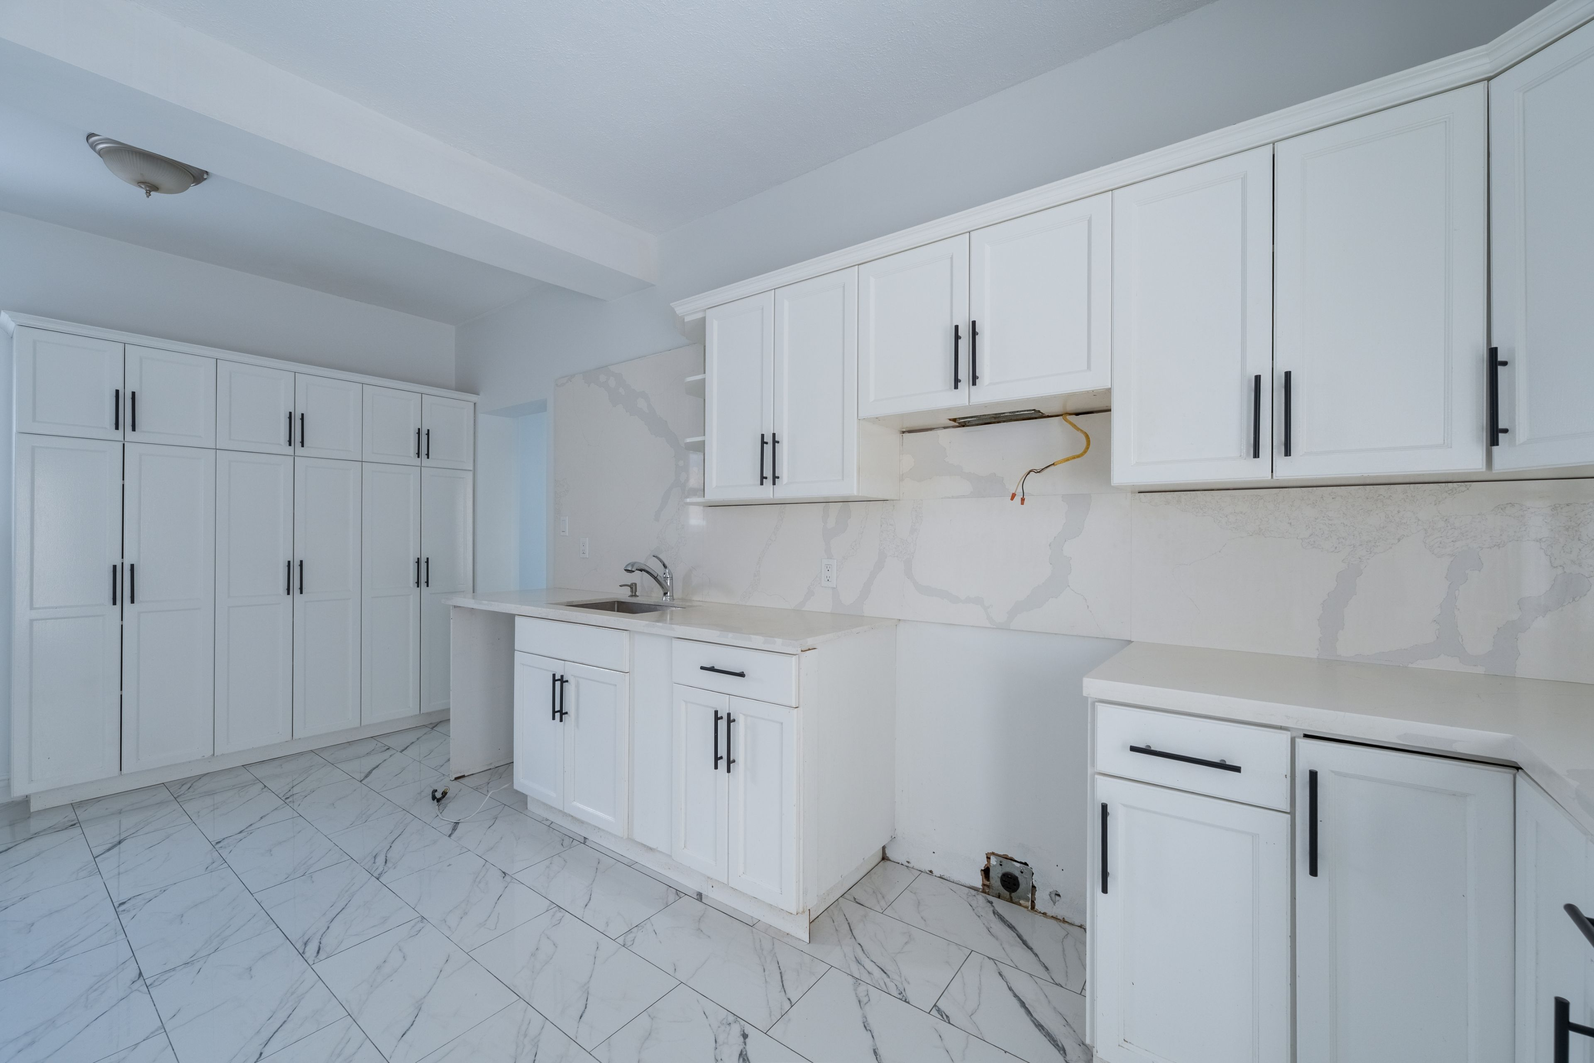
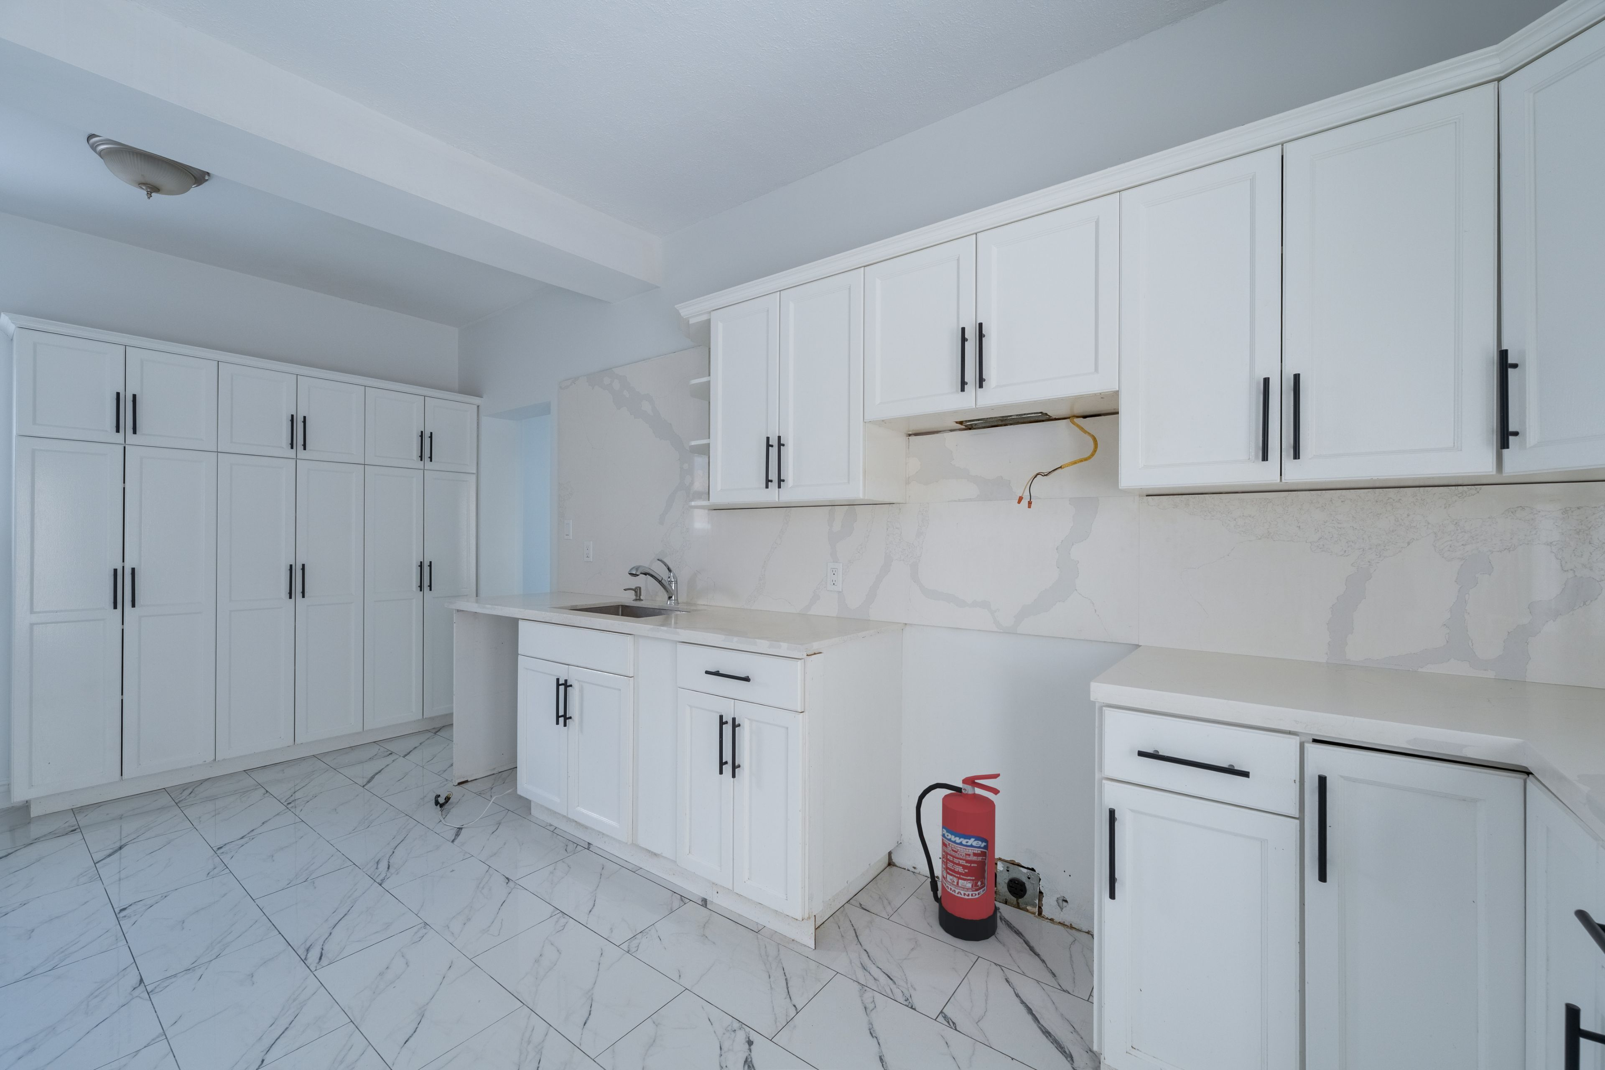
+ fire extinguisher (954, 841)
